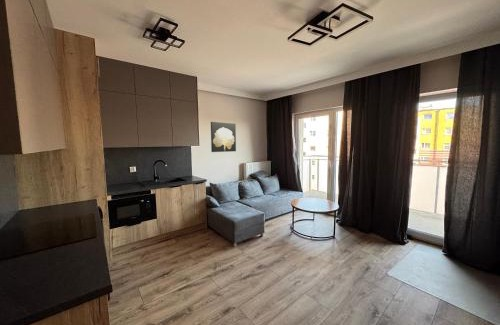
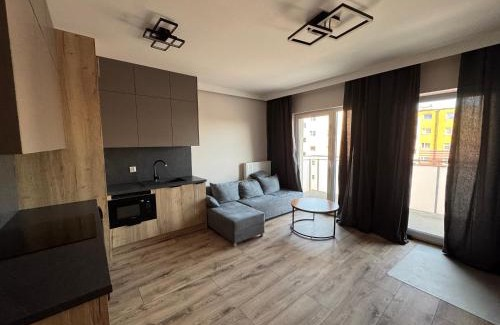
- wall art (223, 137)
